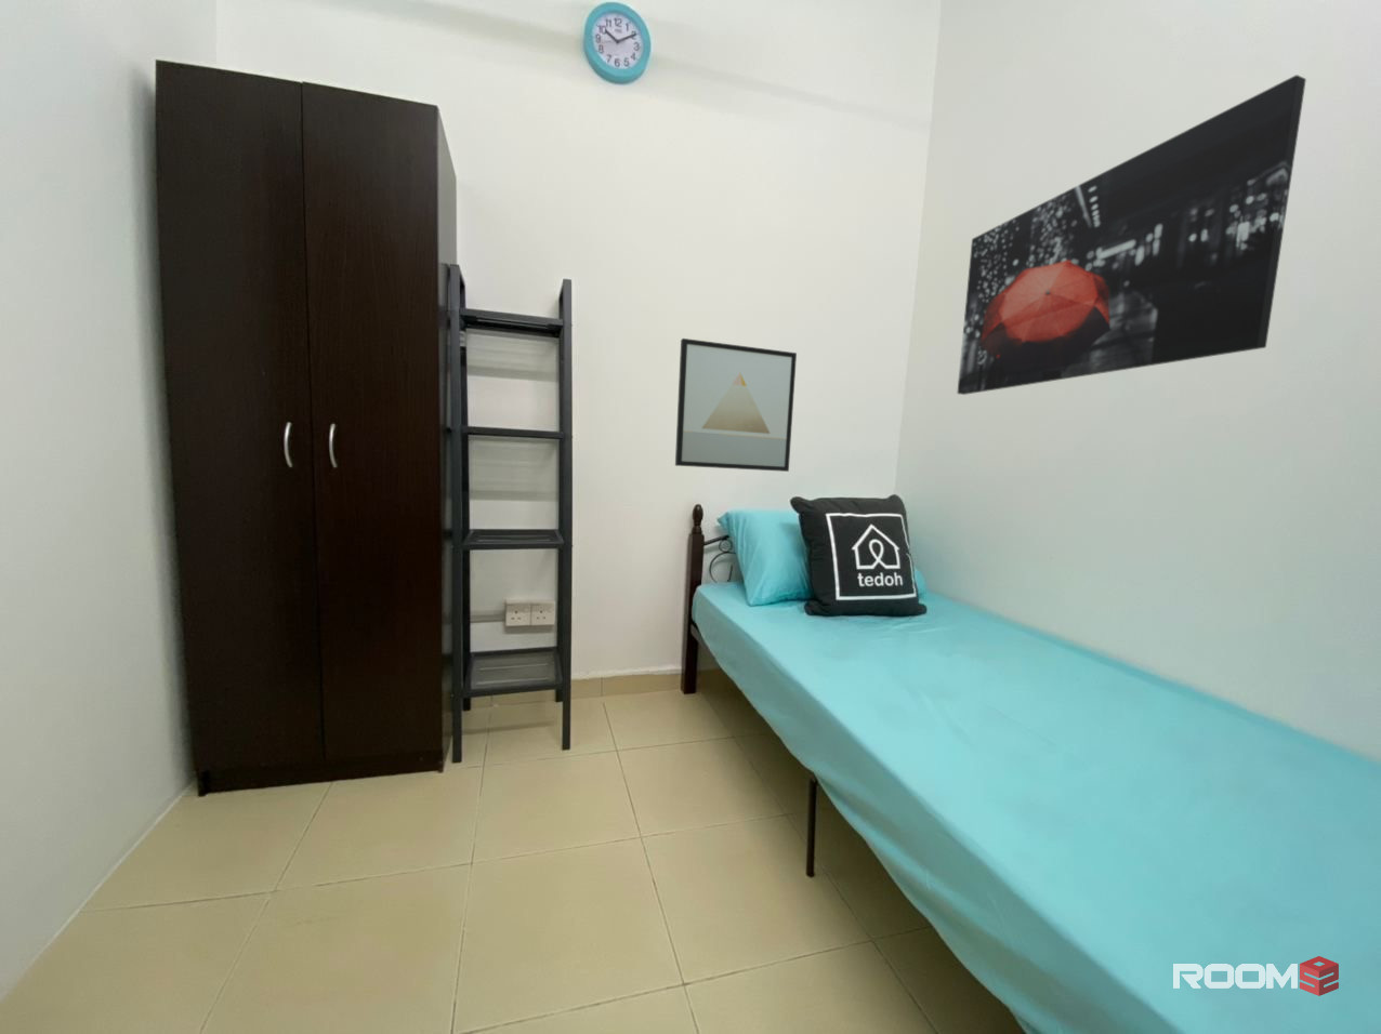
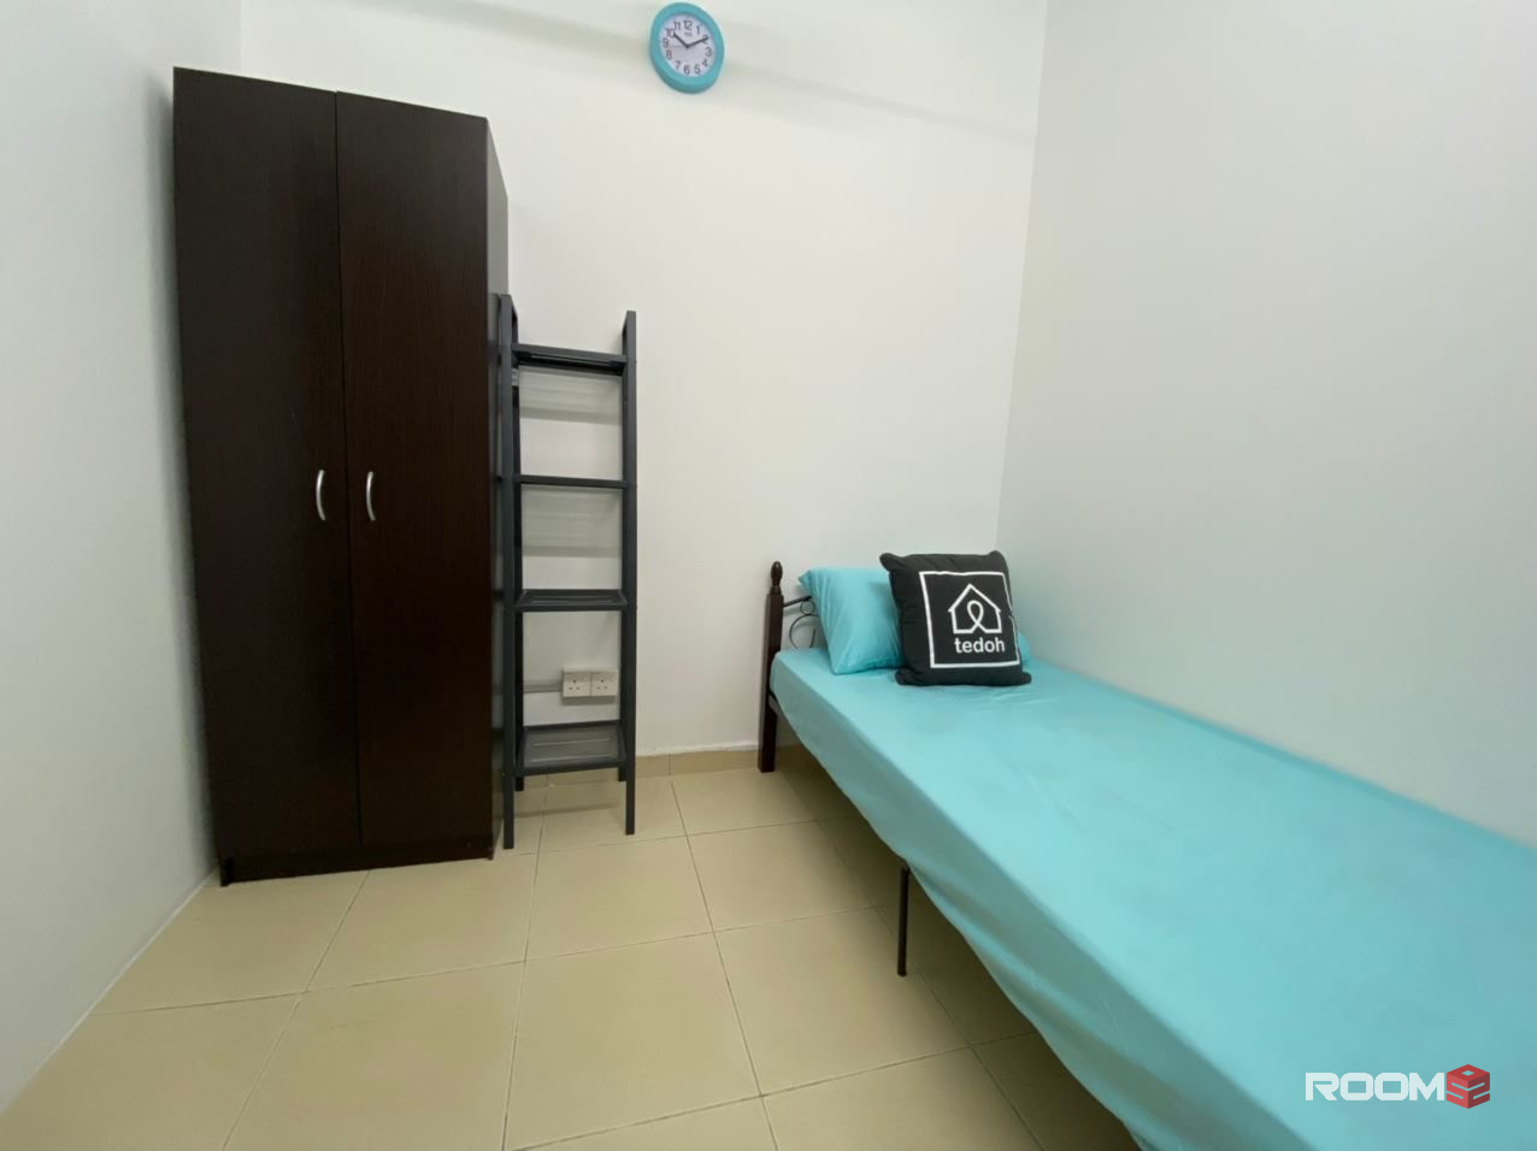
- wall art (1082, 279)
- wall art (736, 407)
